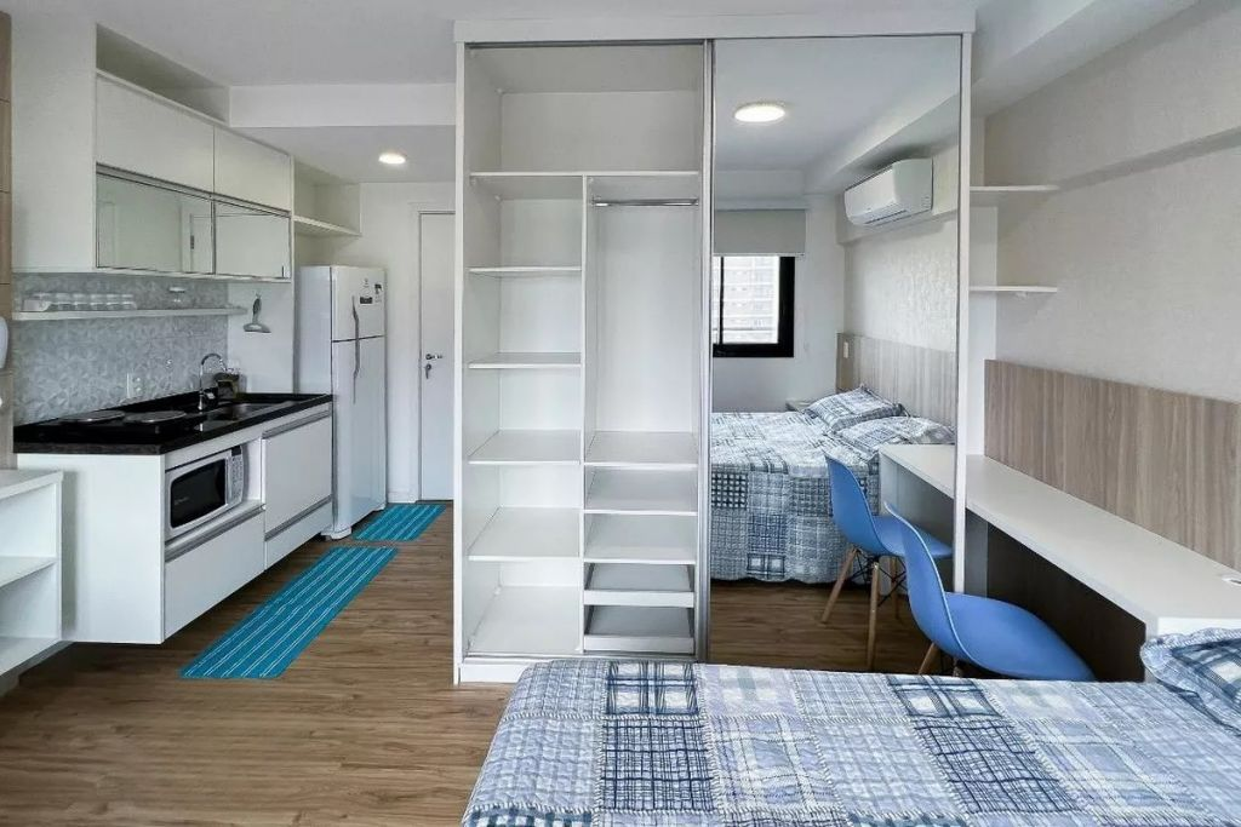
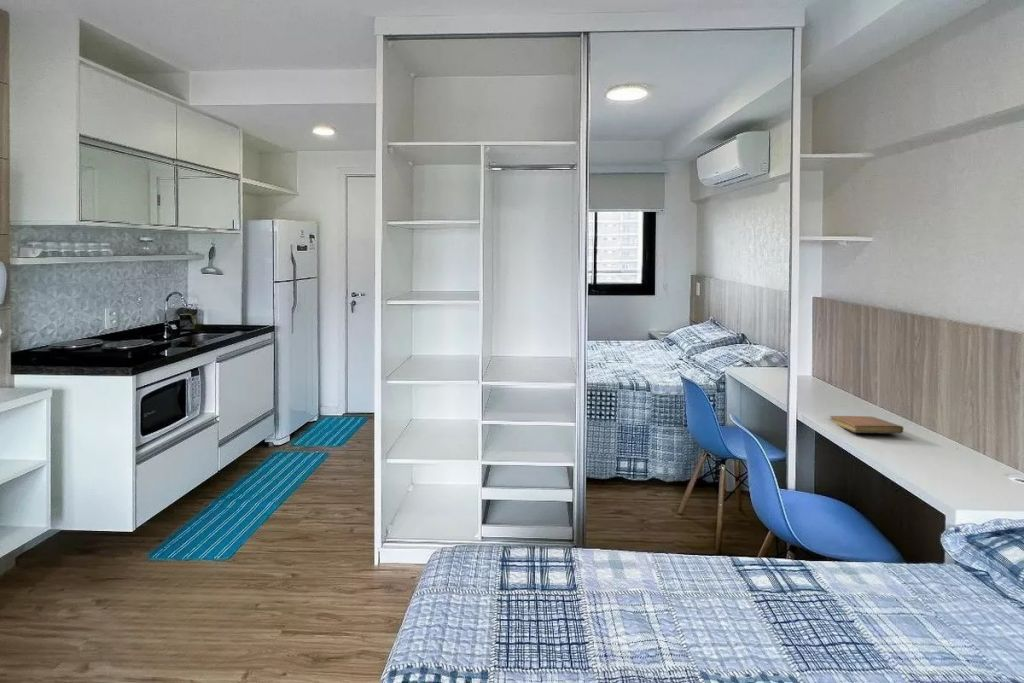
+ notebook (864, 424)
